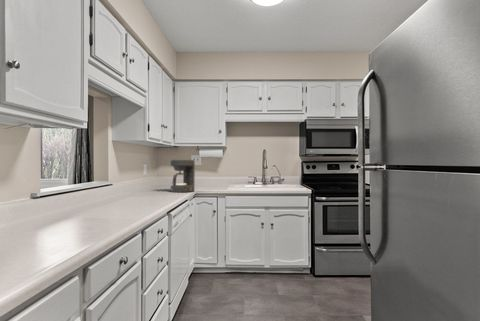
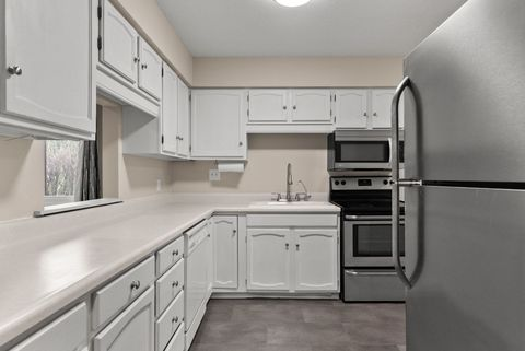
- coffee maker (183, 175)
